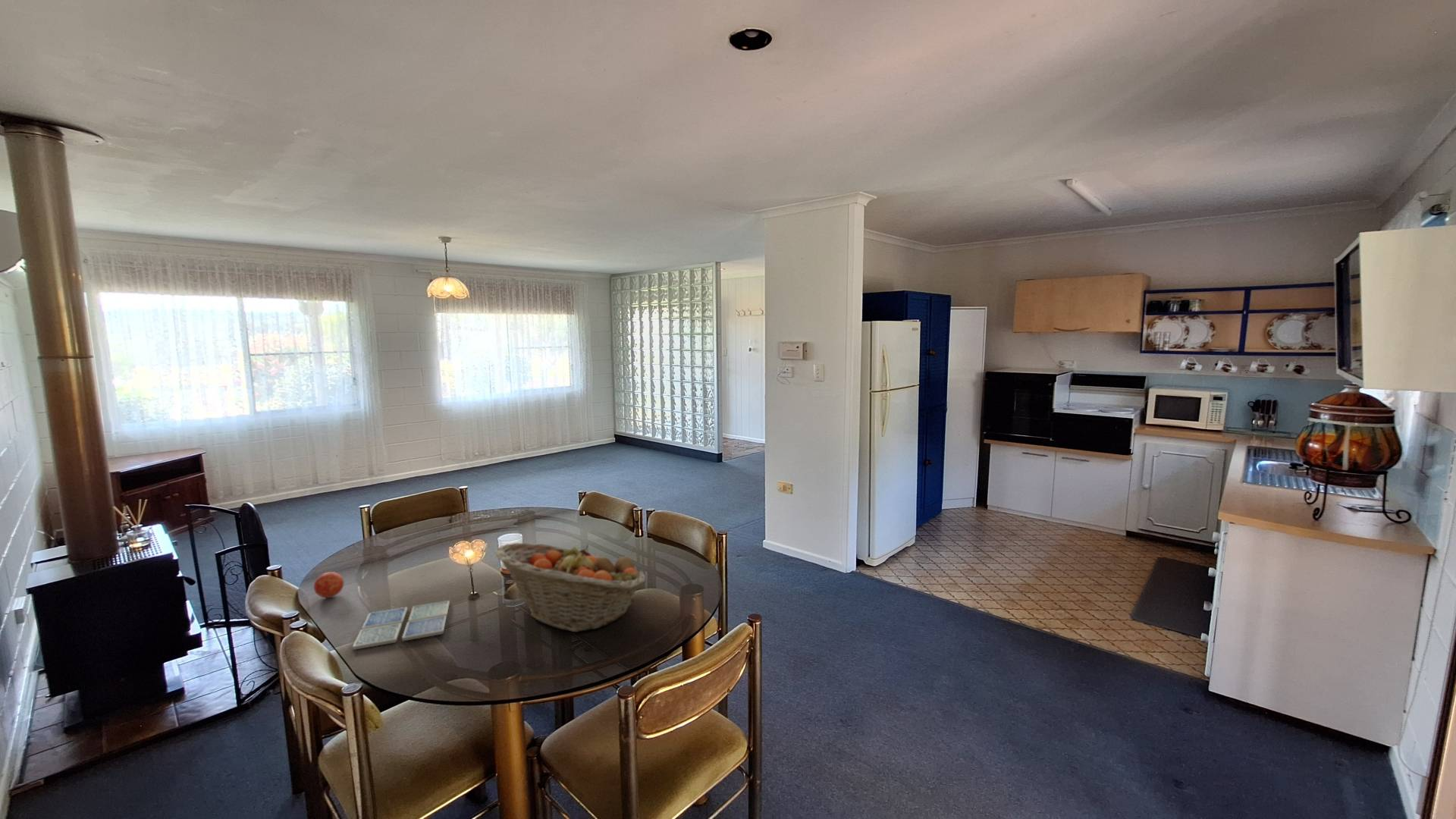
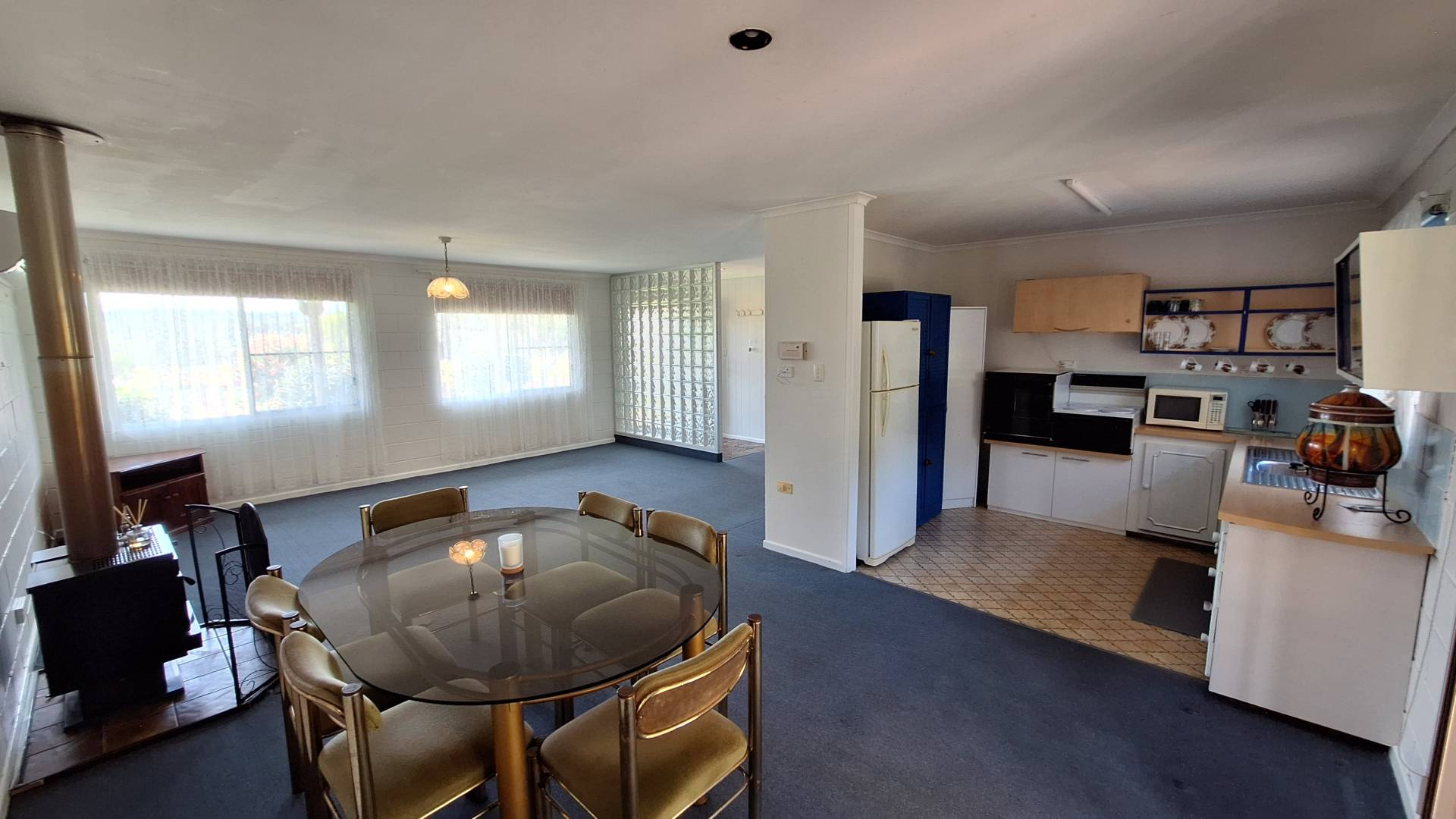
- fruit basket (571, 576)
- drink coaster (406, 623)
- apple (328, 585)
